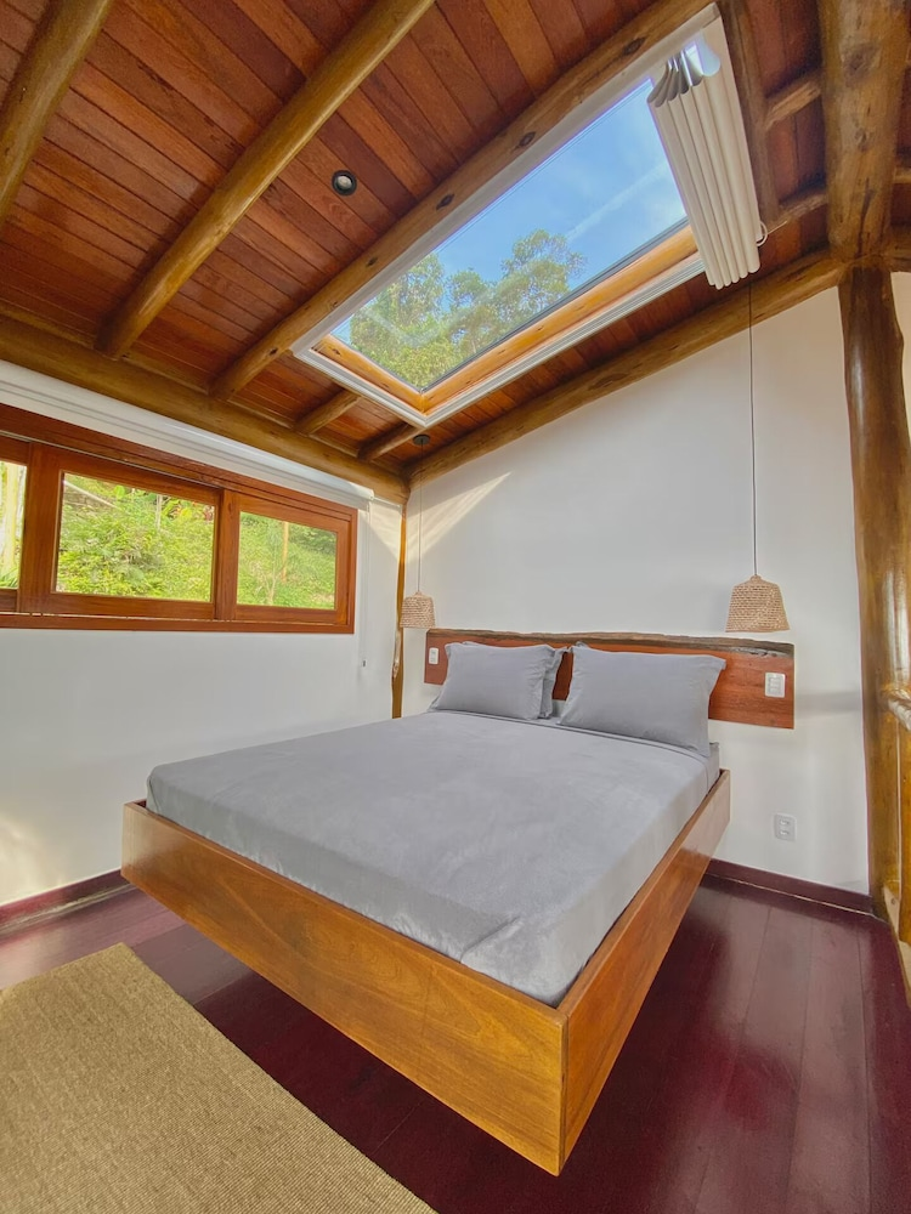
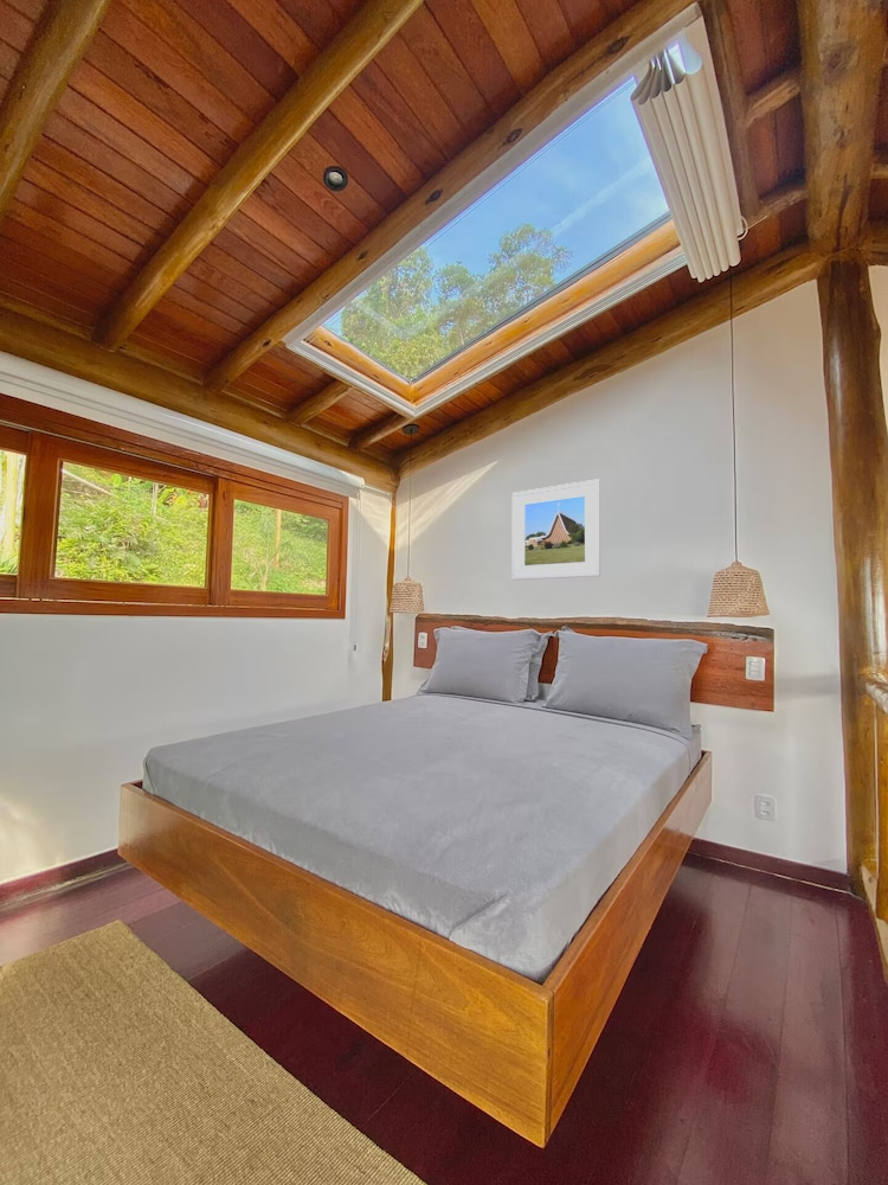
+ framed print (553, 532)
